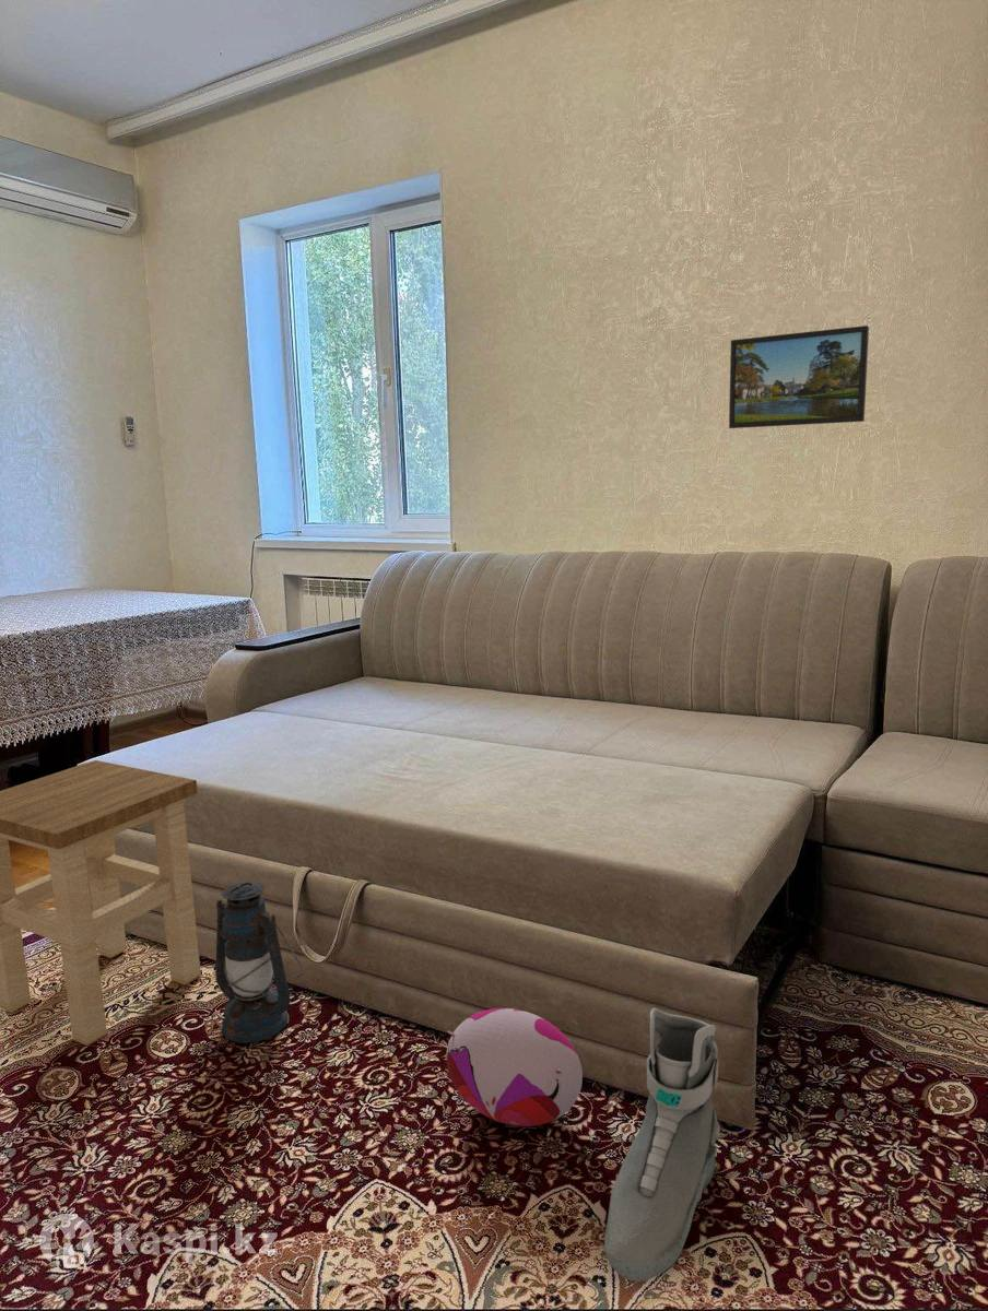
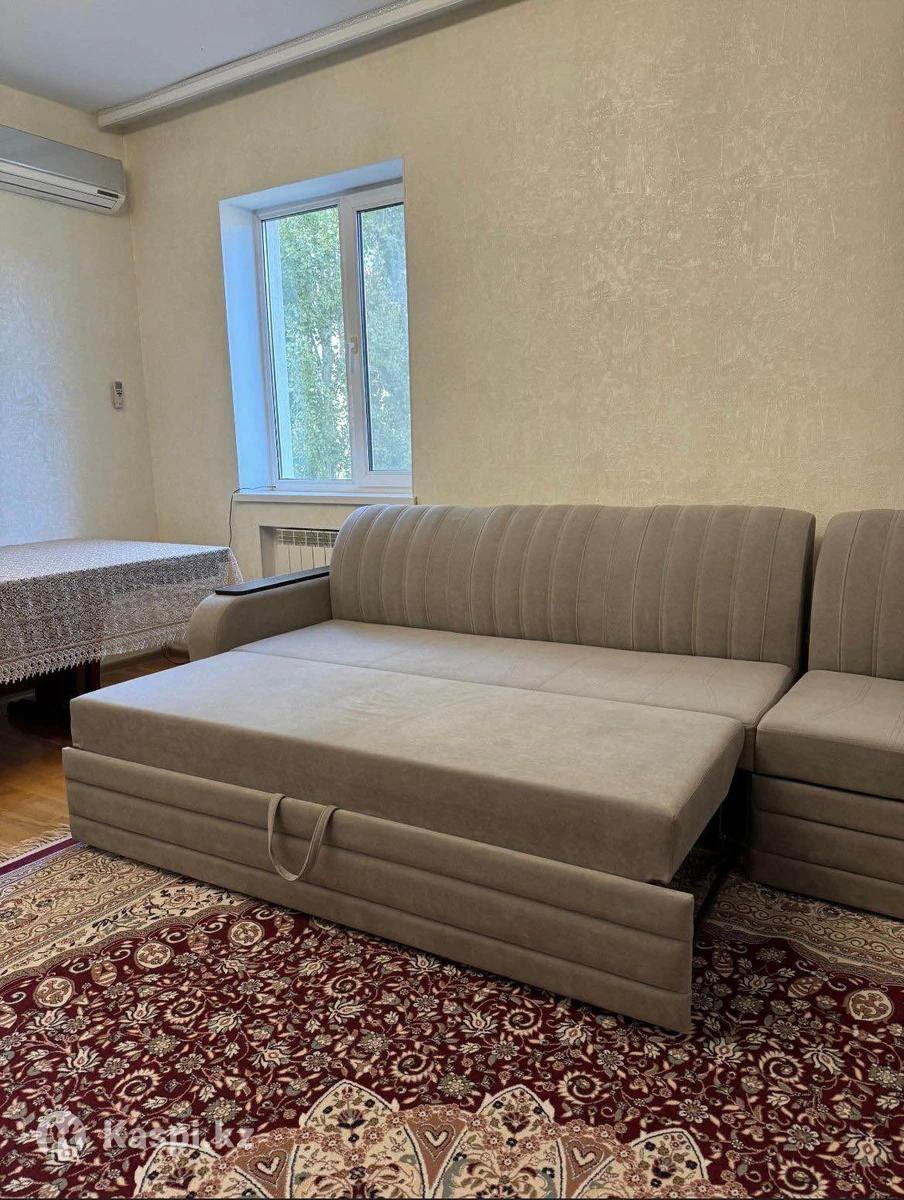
- sneaker (660, 1123)
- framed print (795, 379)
- plush toy (513, 1065)
- stool (91, 894)
- lantern (251, 953)
